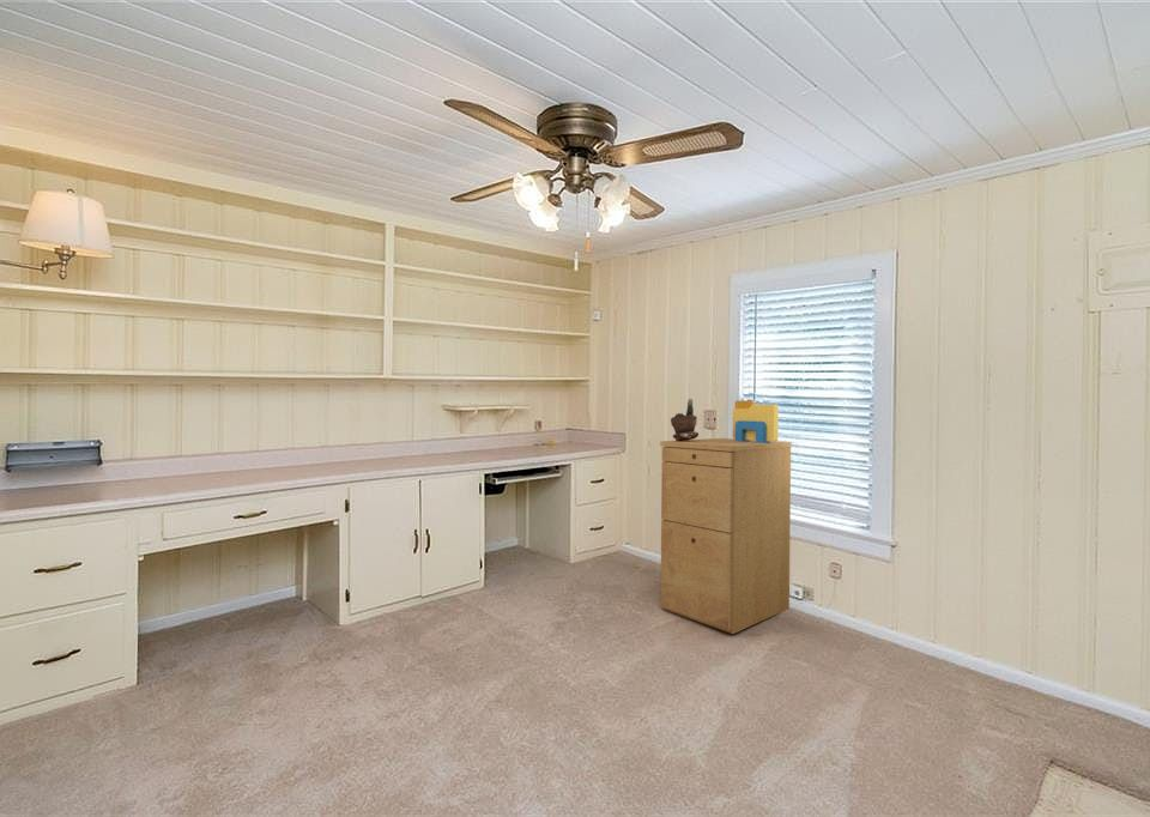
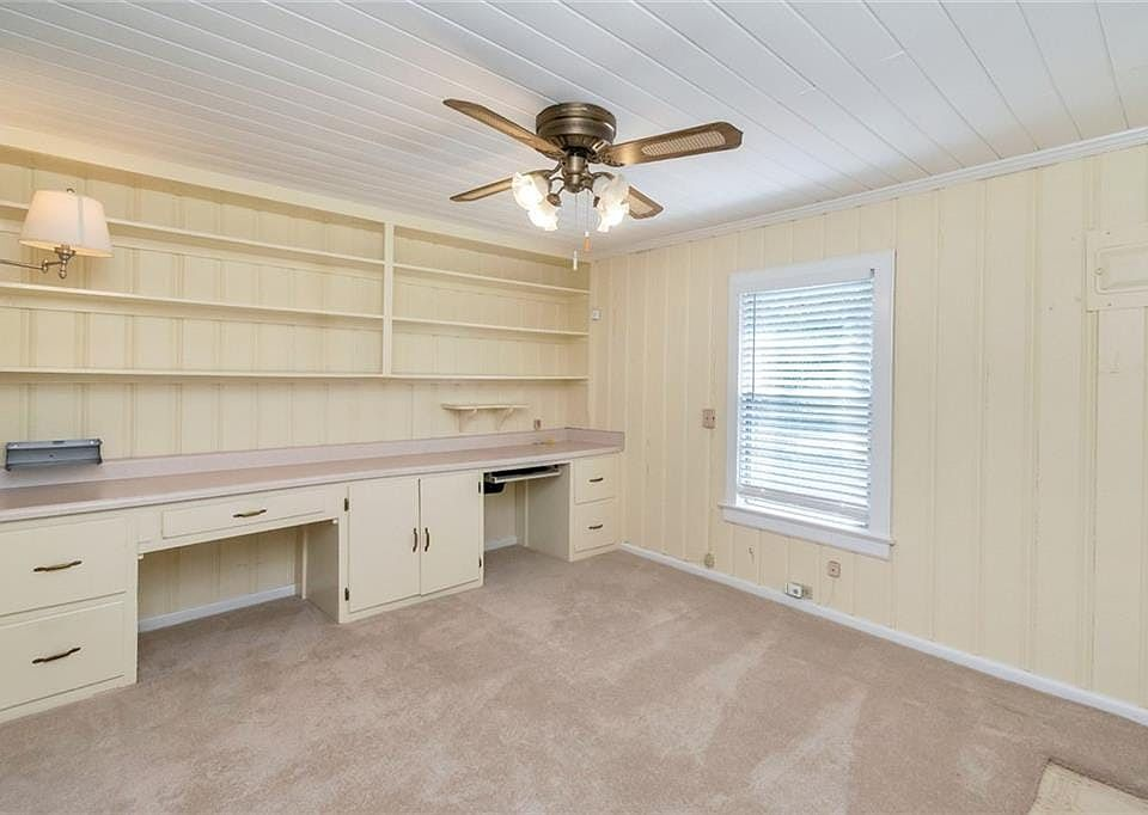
- filing cabinet (725, 525)
- folder (752, 420)
- potted plant (685, 419)
